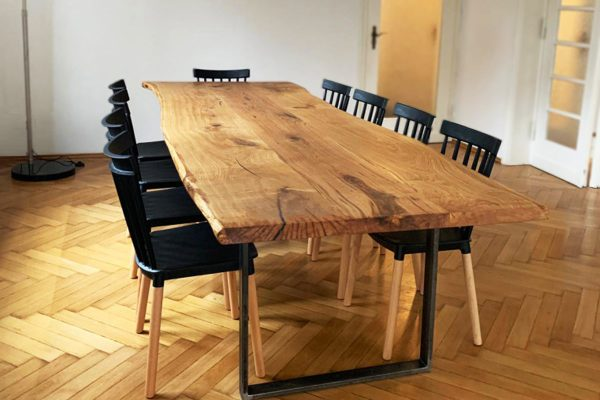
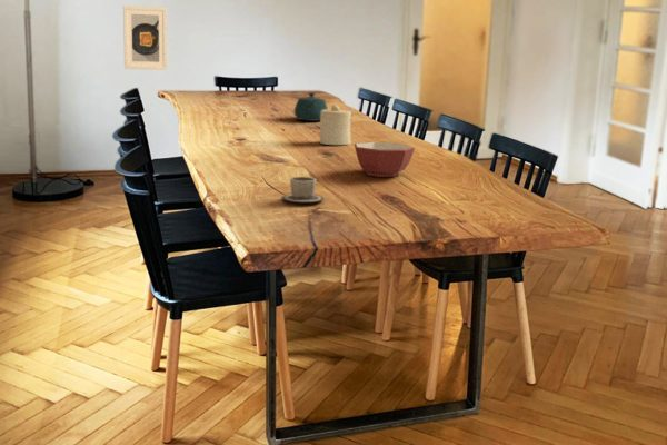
+ teapot (310, 106)
+ cup (302, 189)
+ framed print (145, 38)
+ candle (336, 123)
+ bowl (384, 160)
